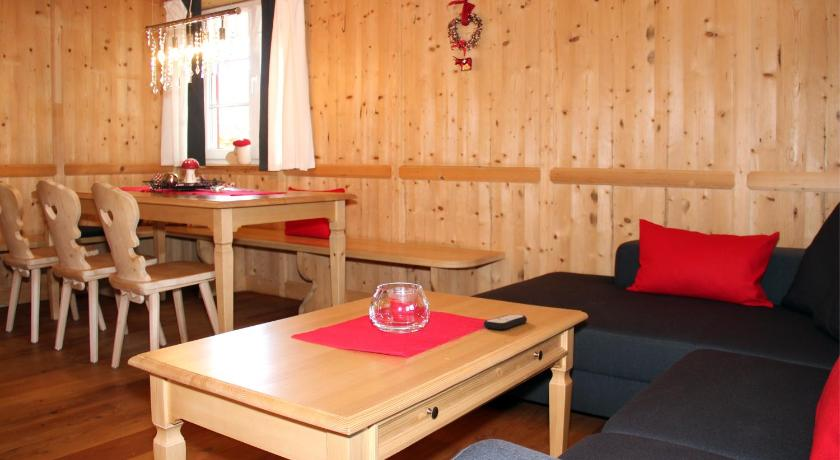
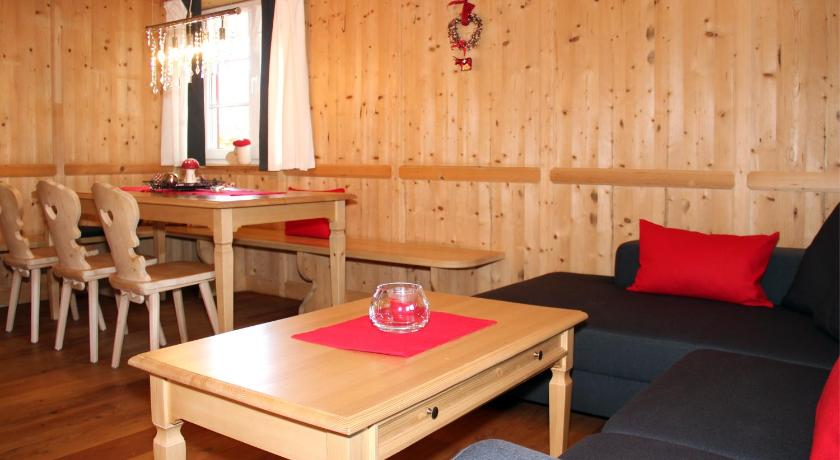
- remote control (506, 321)
